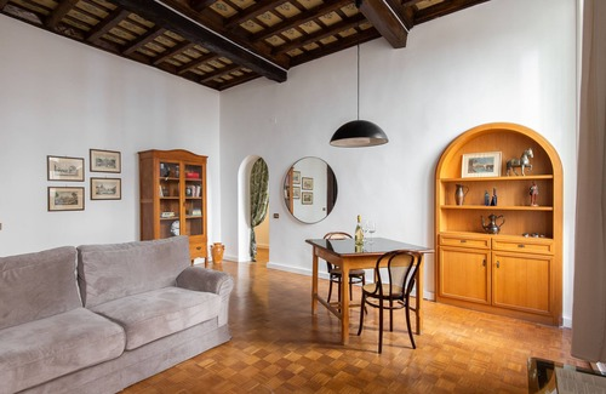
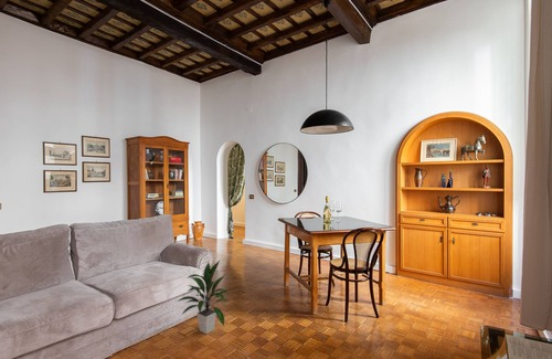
+ indoor plant (206, 297)
